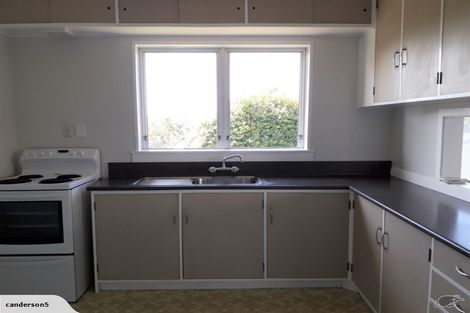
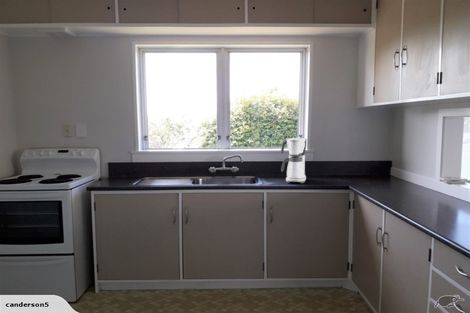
+ coffee maker (293, 159)
